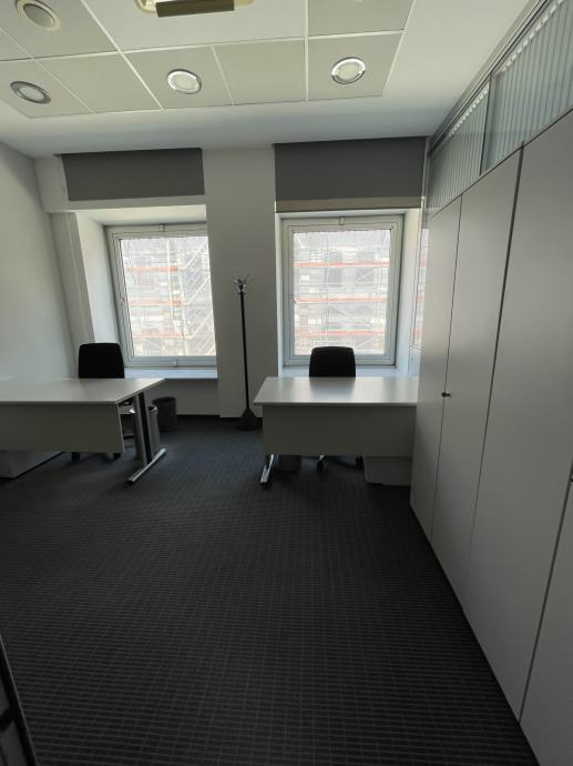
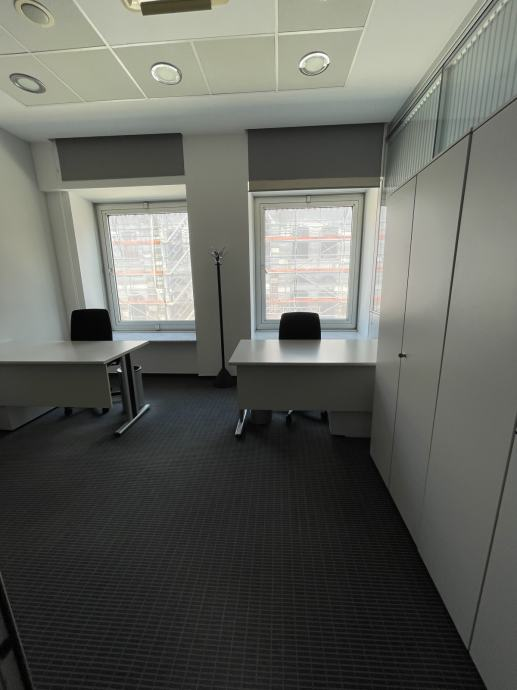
- wastebasket (165, 413)
